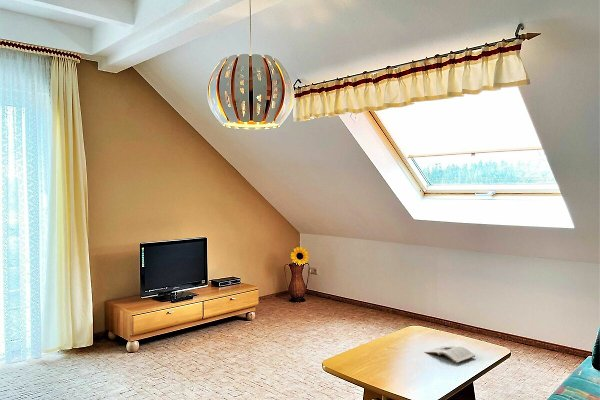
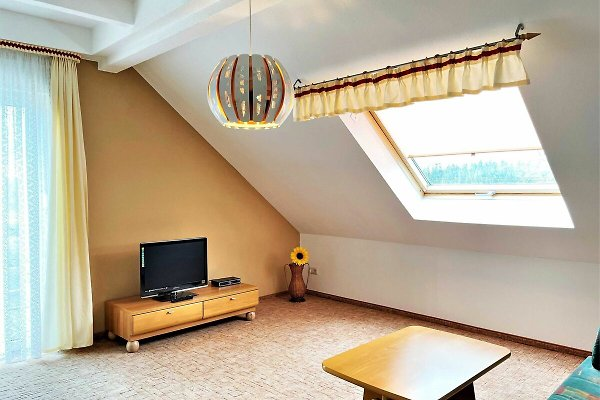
- magazine (448, 351)
